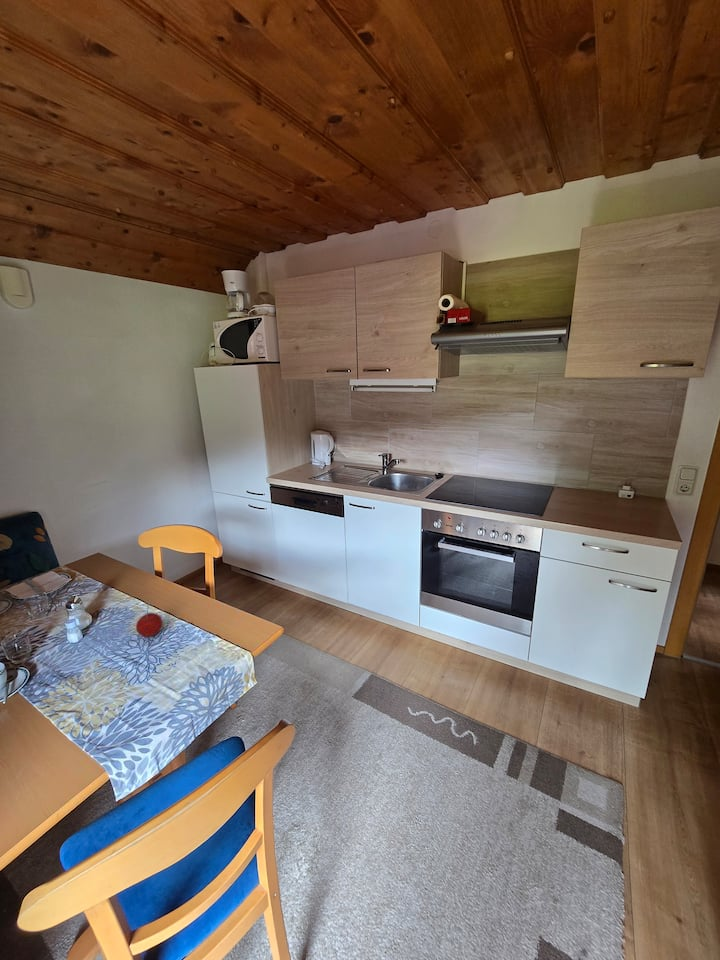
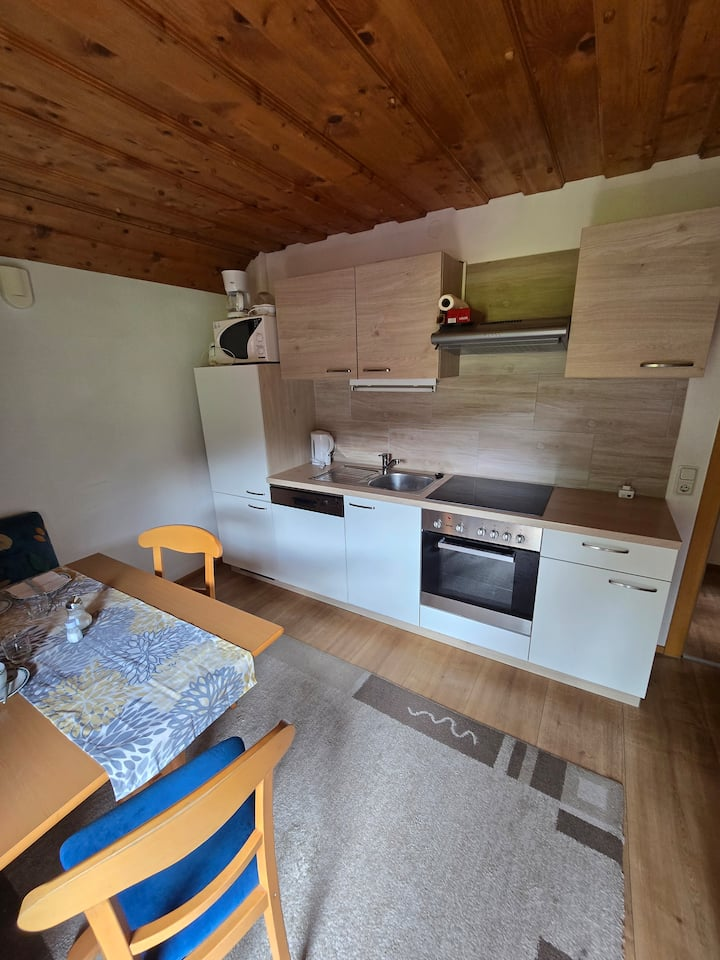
- fruit (147, 619)
